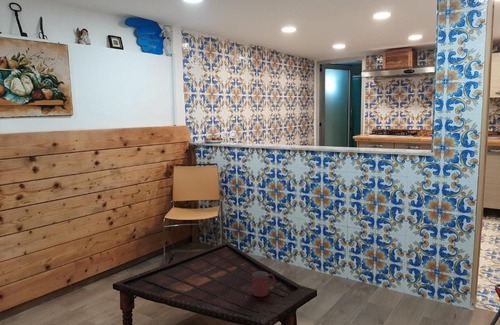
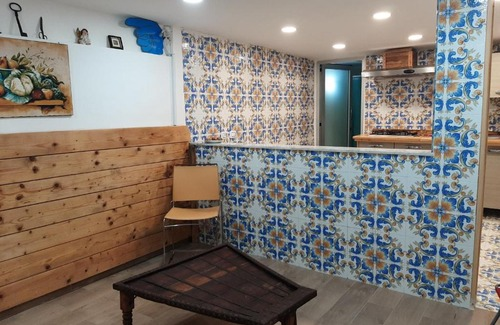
- mug (264, 282)
